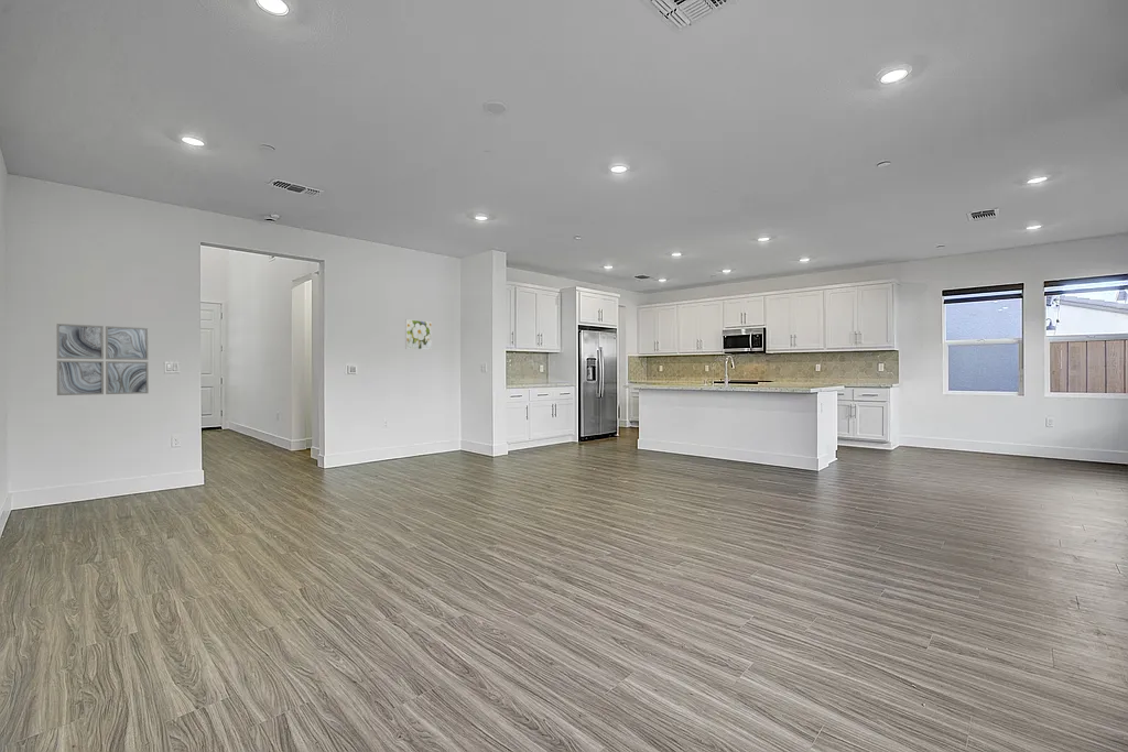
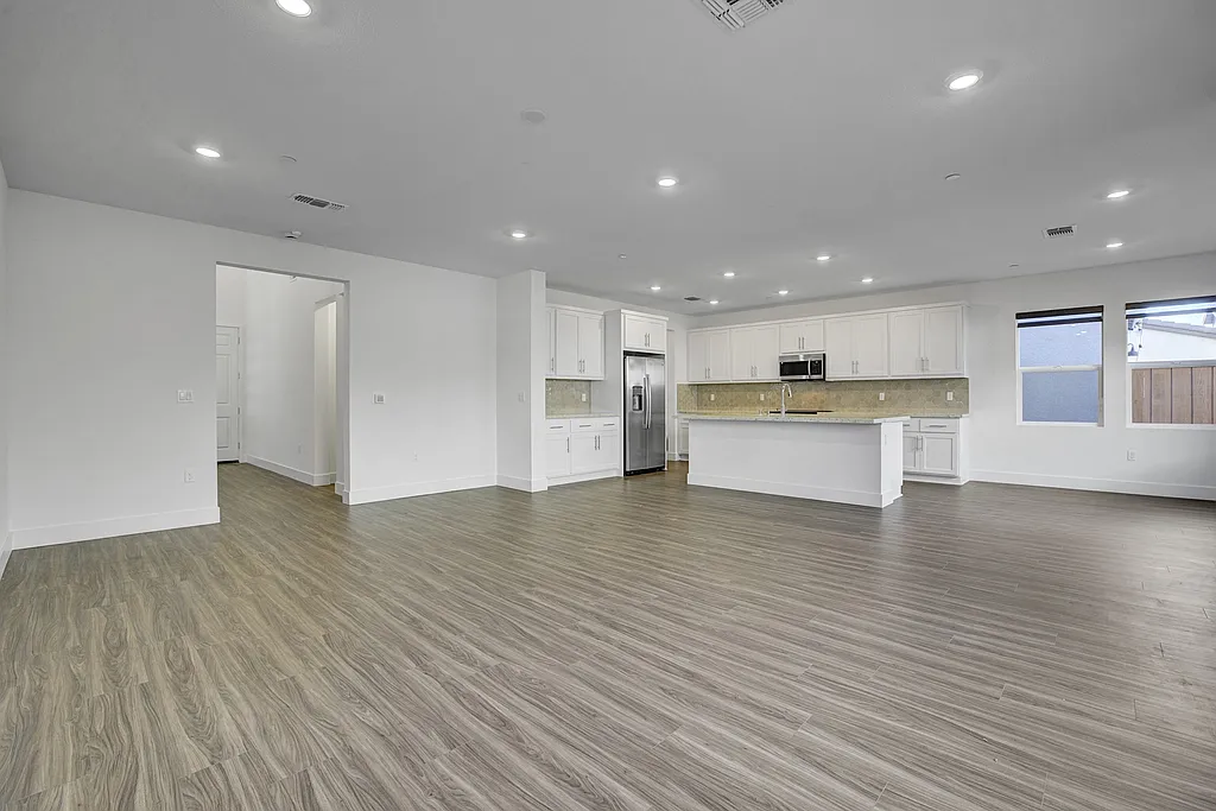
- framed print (419, 335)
- wall art (102, 361)
